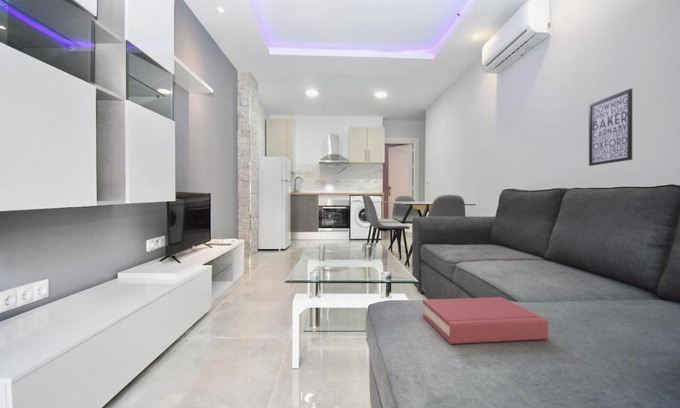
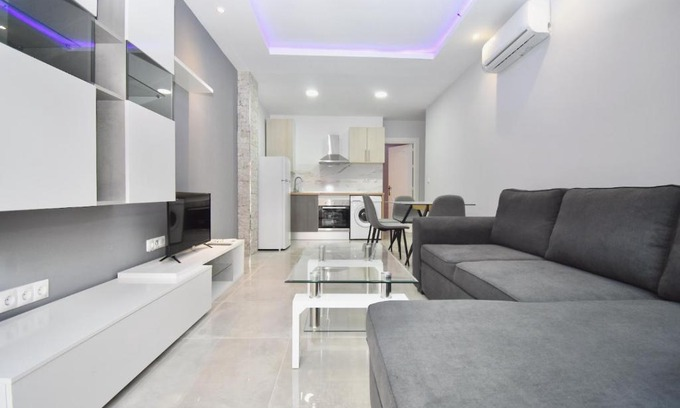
- wall art (608, 130)
- hardback book (479, 318)
